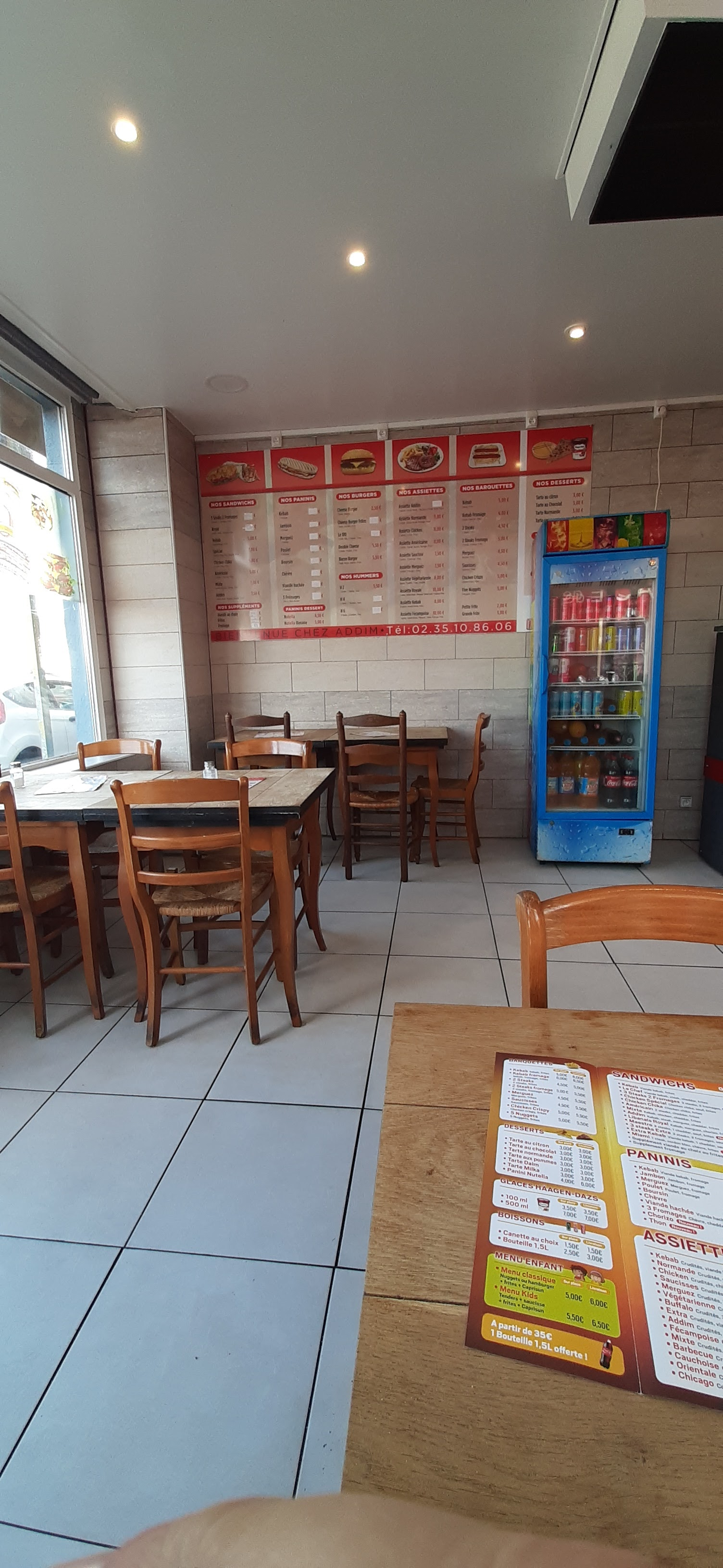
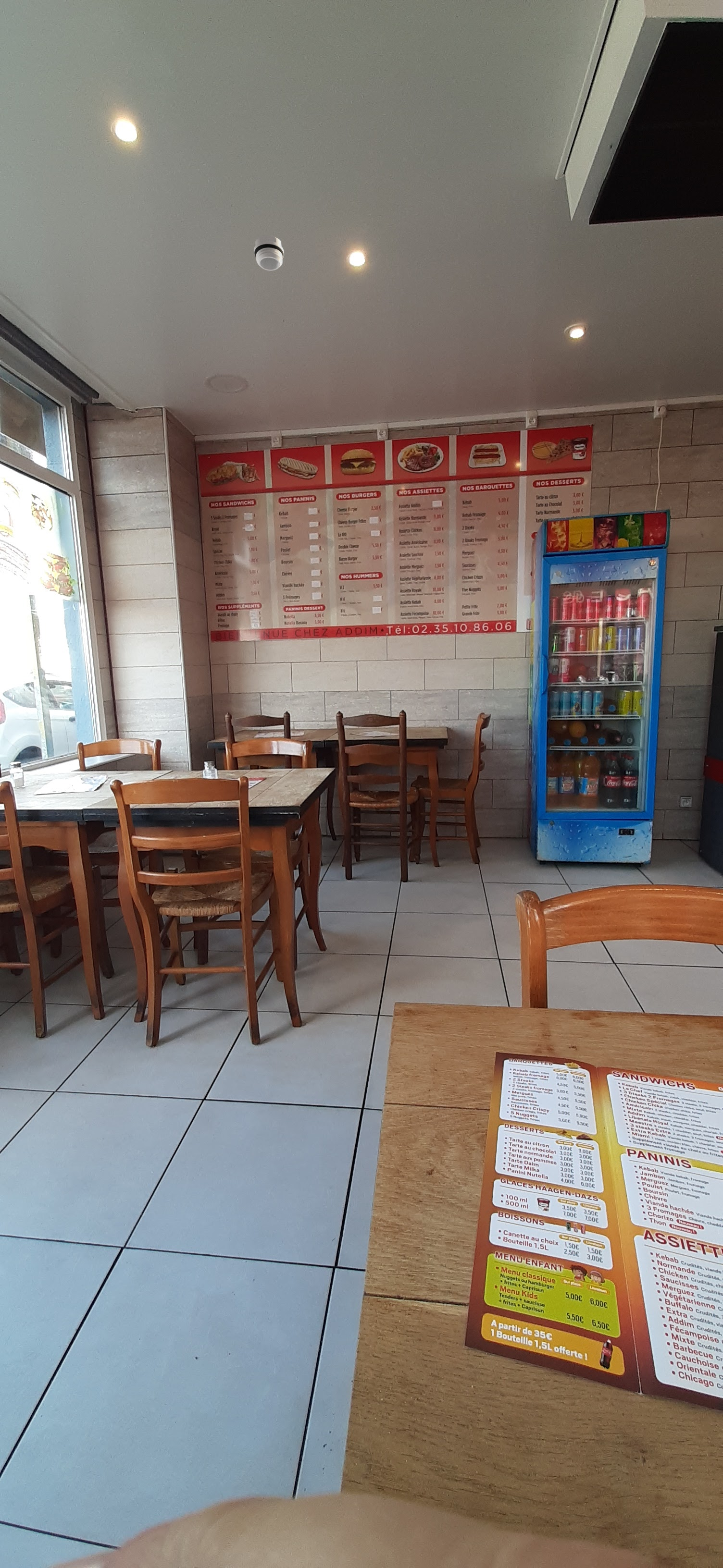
+ smoke detector (269, 254)
